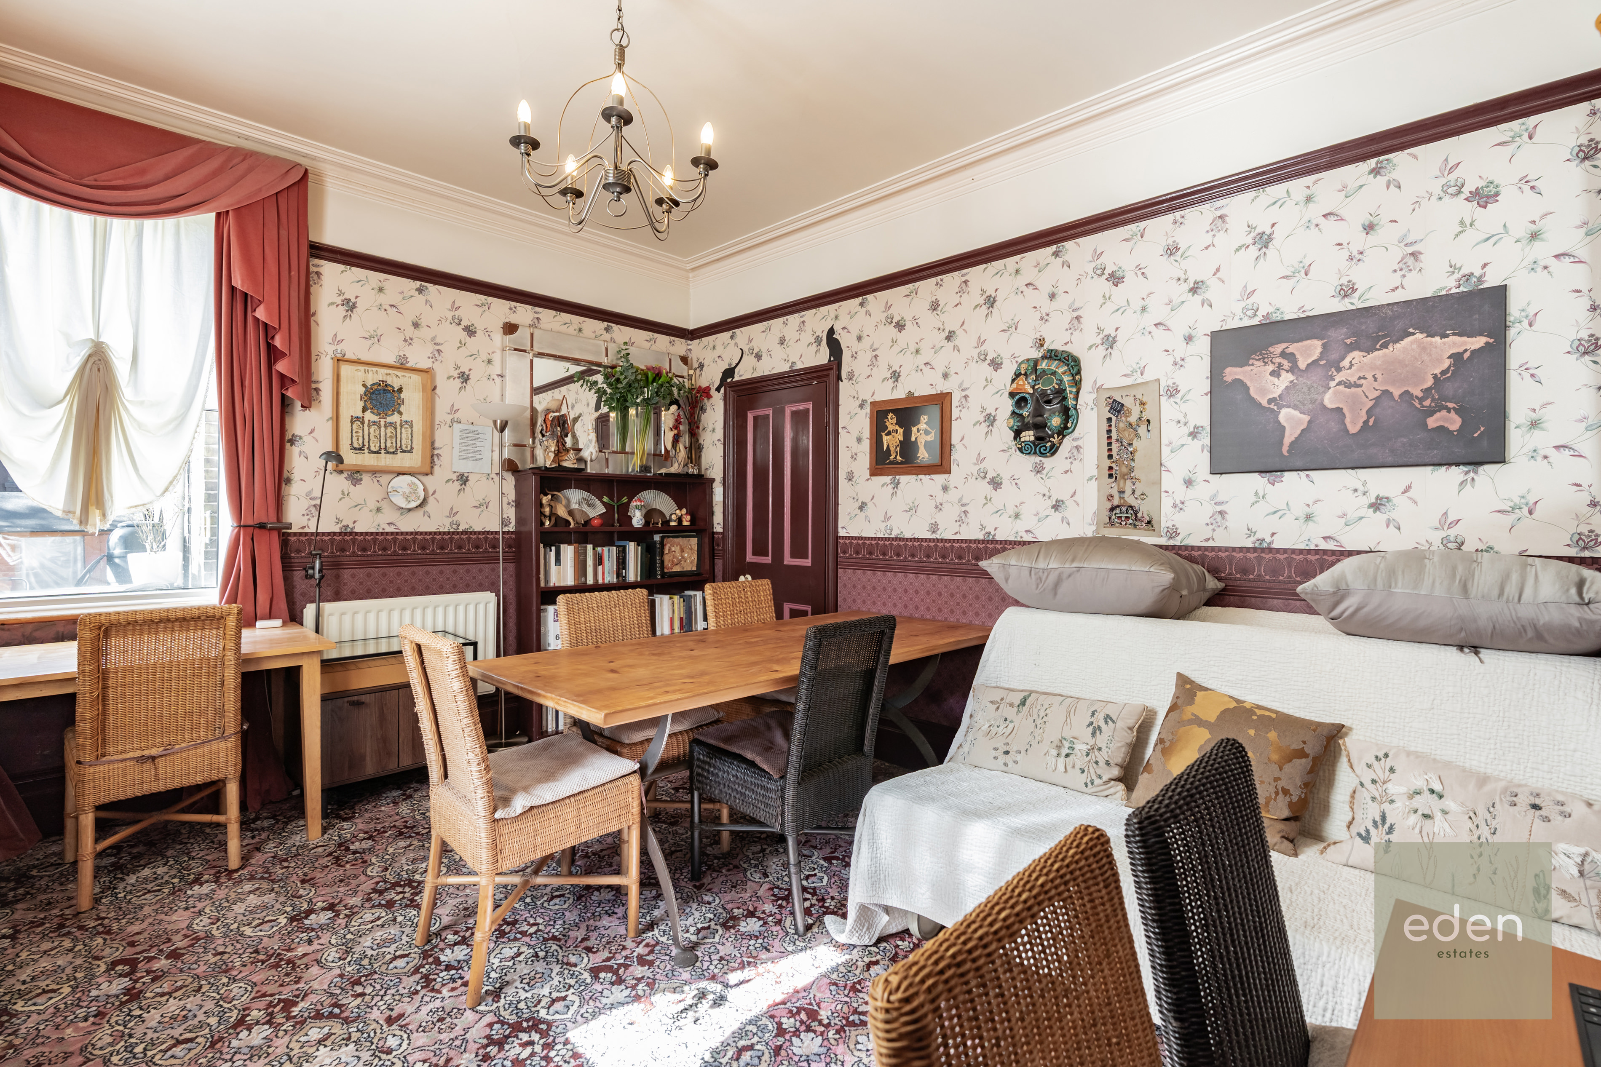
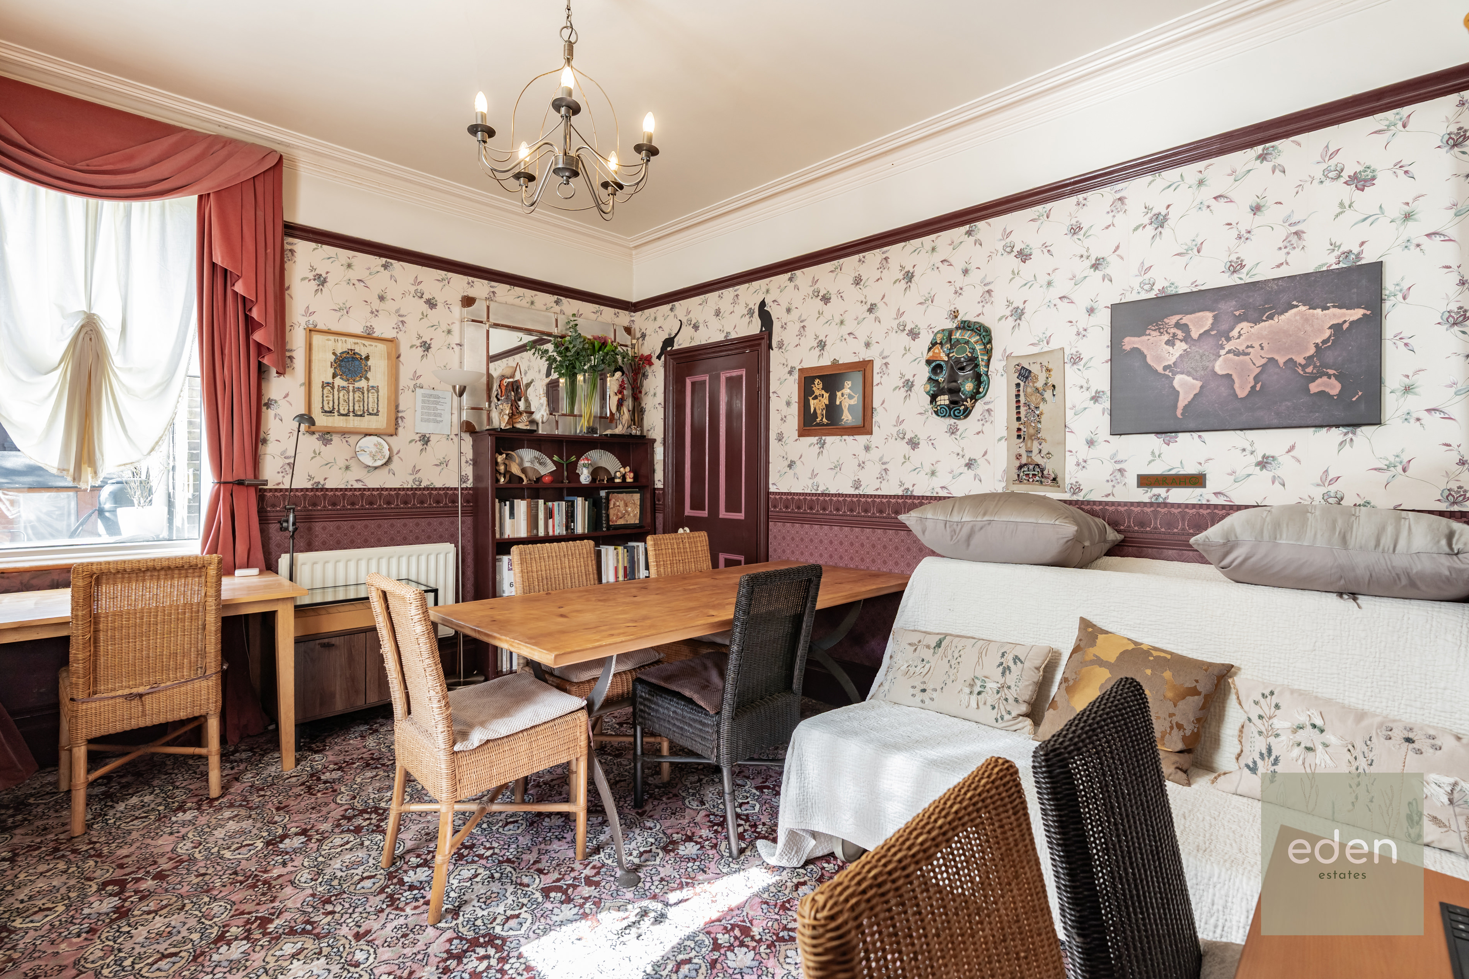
+ nameplate (1171, 481)
